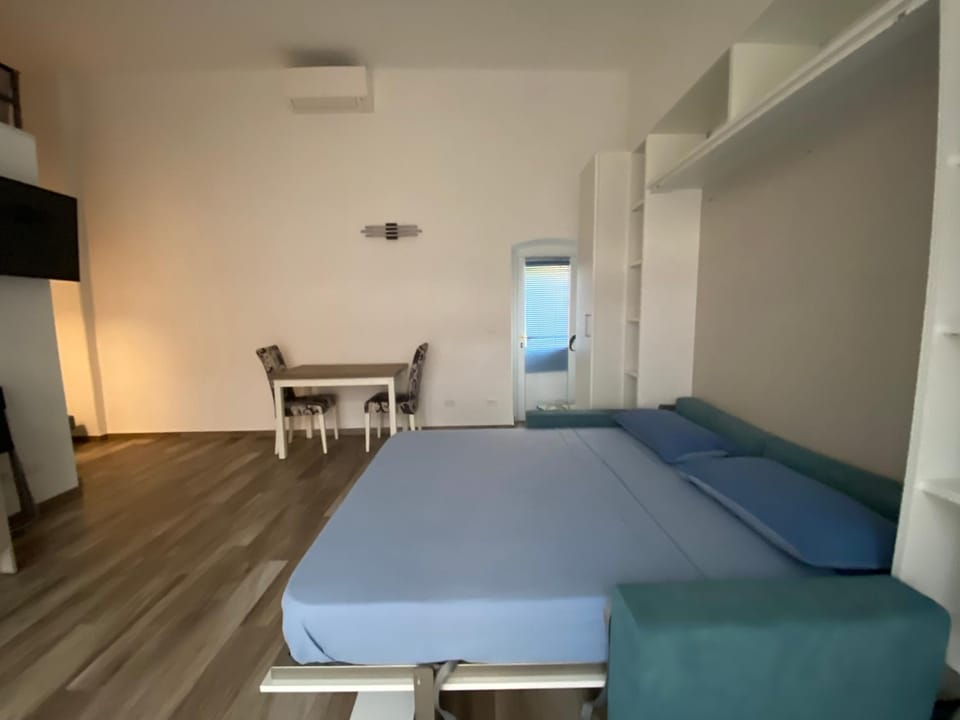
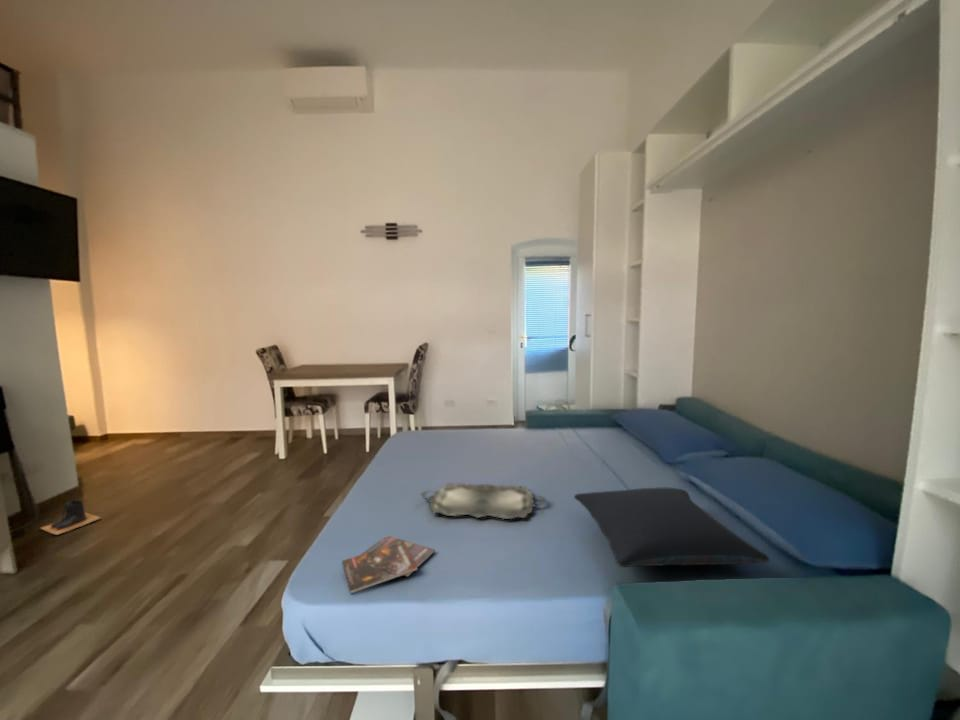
+ serving tray (482, 499)
+ boots (70, 513)
+ booklet (387, 554)
+ pillow (657, 522)
